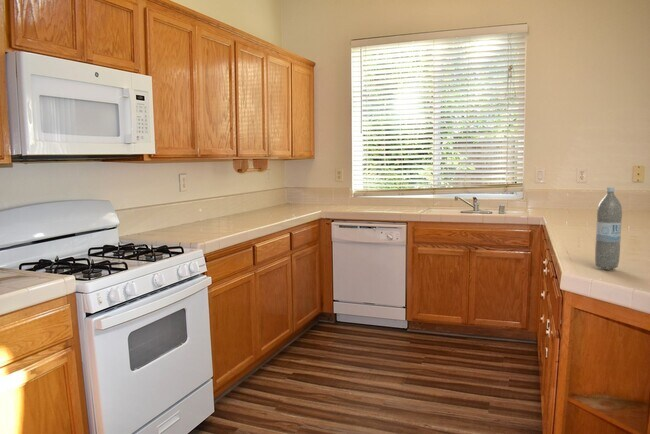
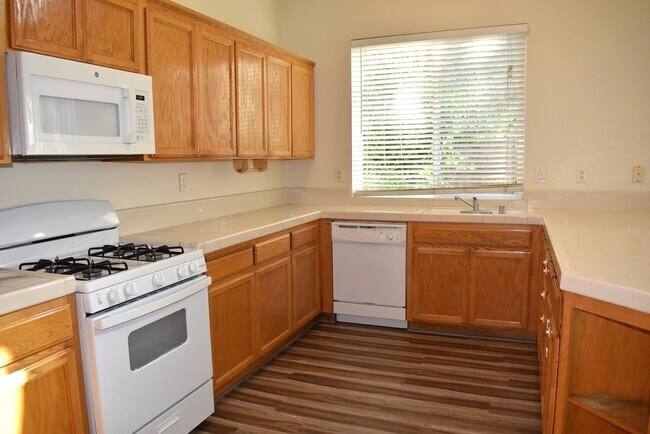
- water bottle (608, 228)
